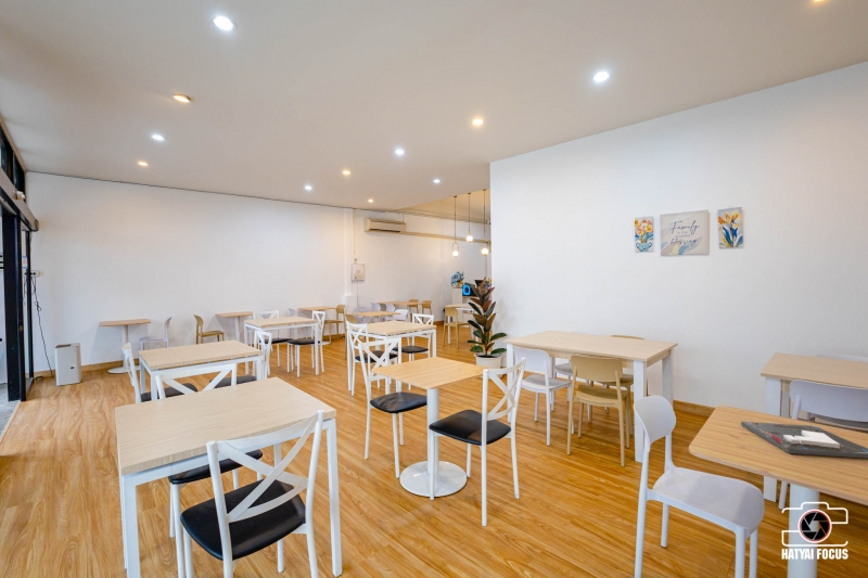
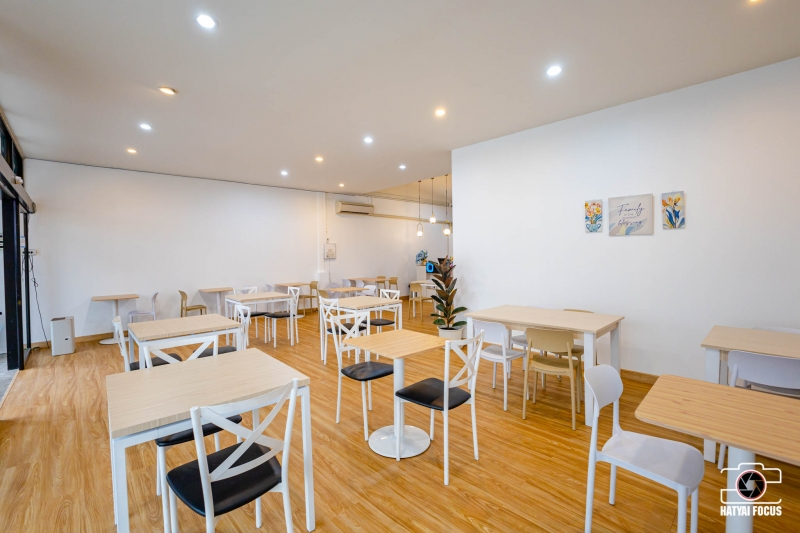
- board game (803, 437)
